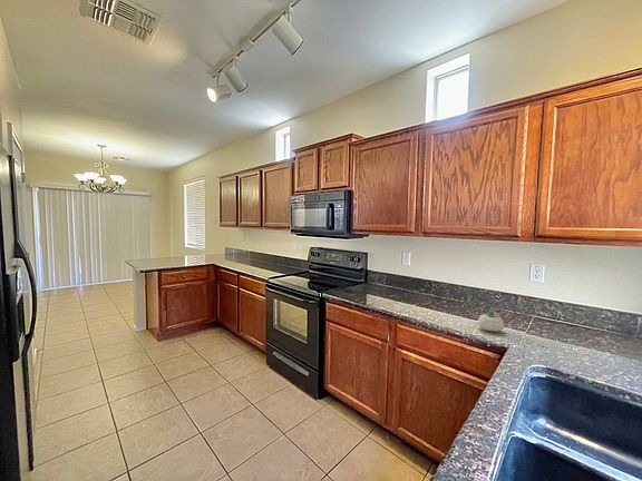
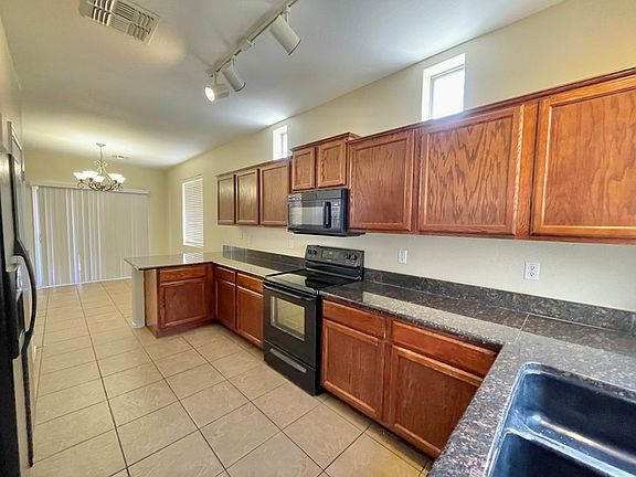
- succulent planter (490, 320)
